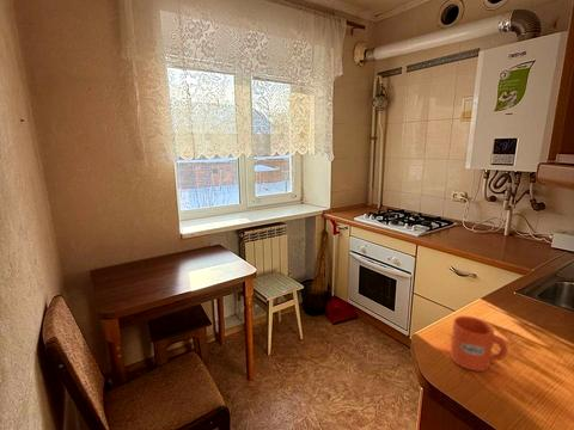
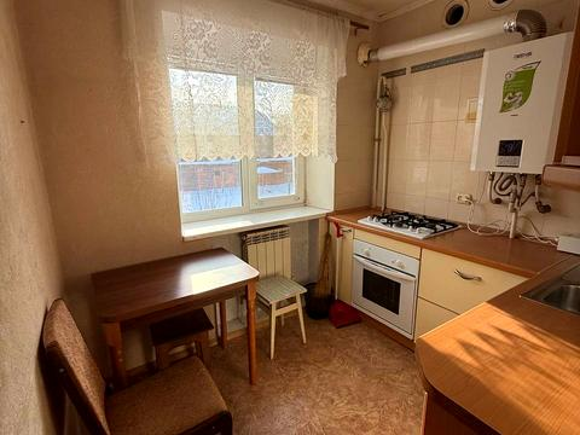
- mug (478, 344)
